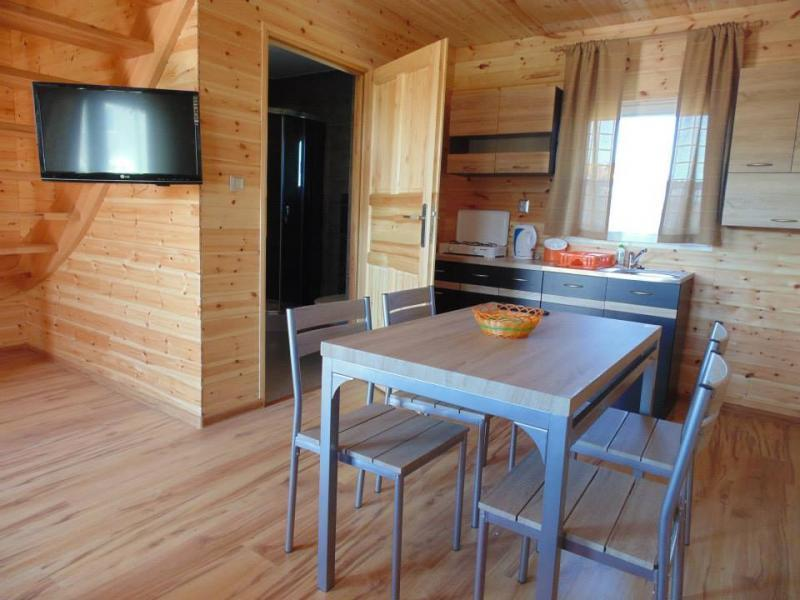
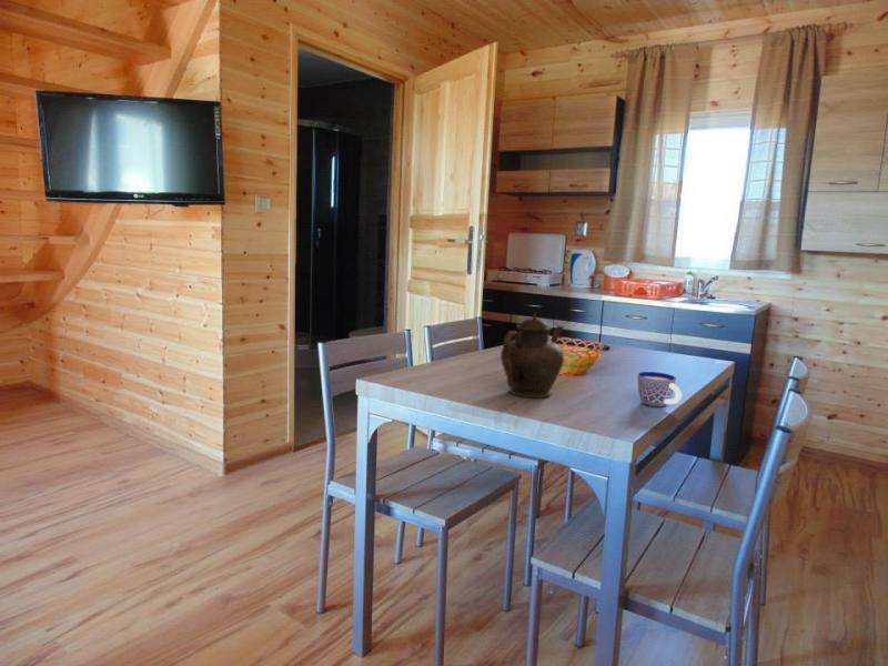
+ teapot (535, 352)
+ cup (659, 391)
